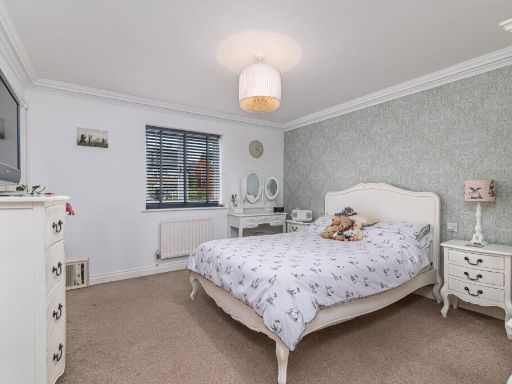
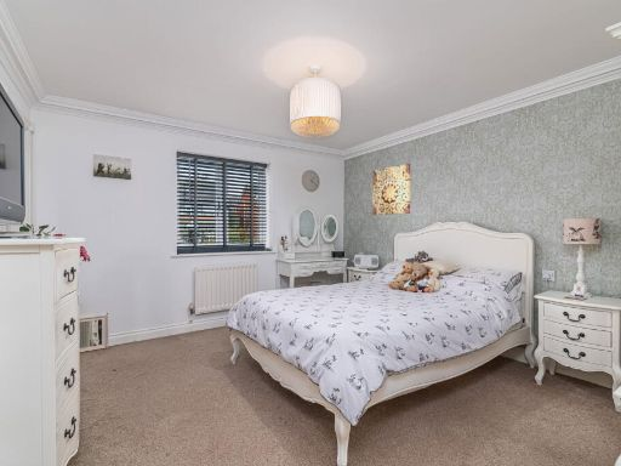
+ wall art (391, 191)
